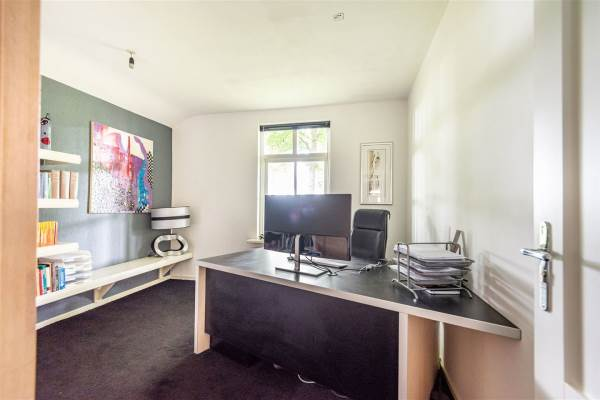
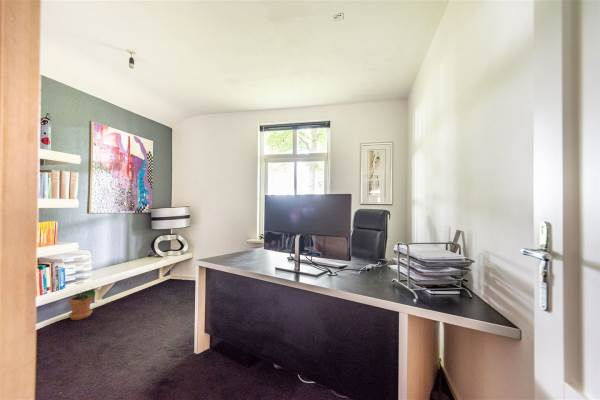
+ potted plant (80, 303)
